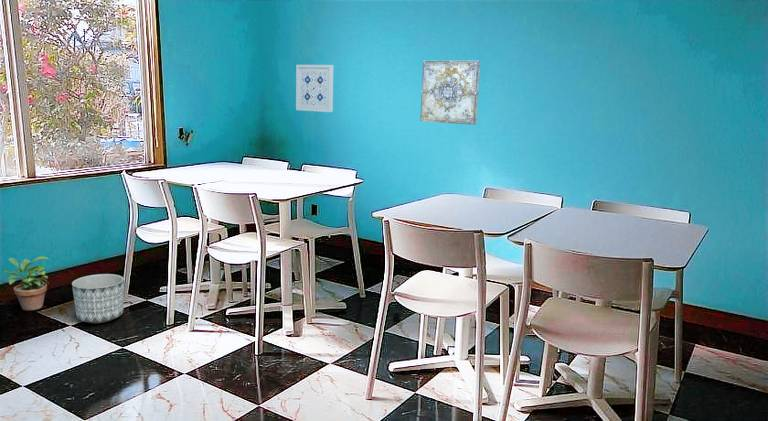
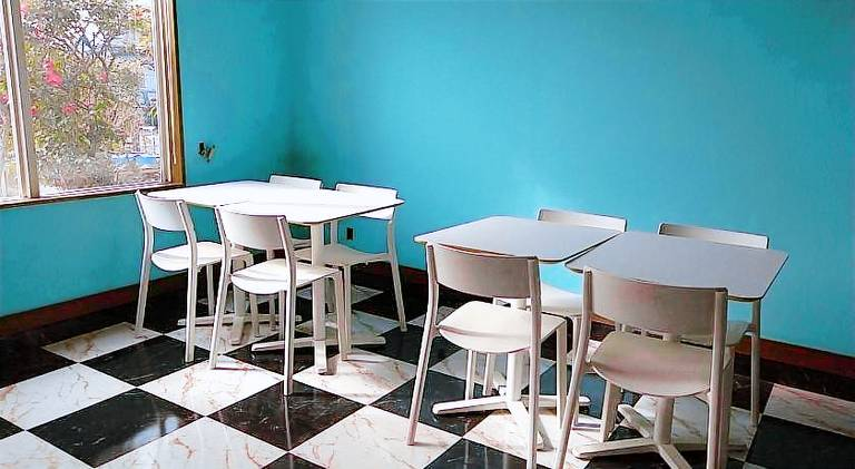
- planter (99, 299)
- wall art (449, 92)
- potted plant (24, 282)
- wall art (314, 88)
